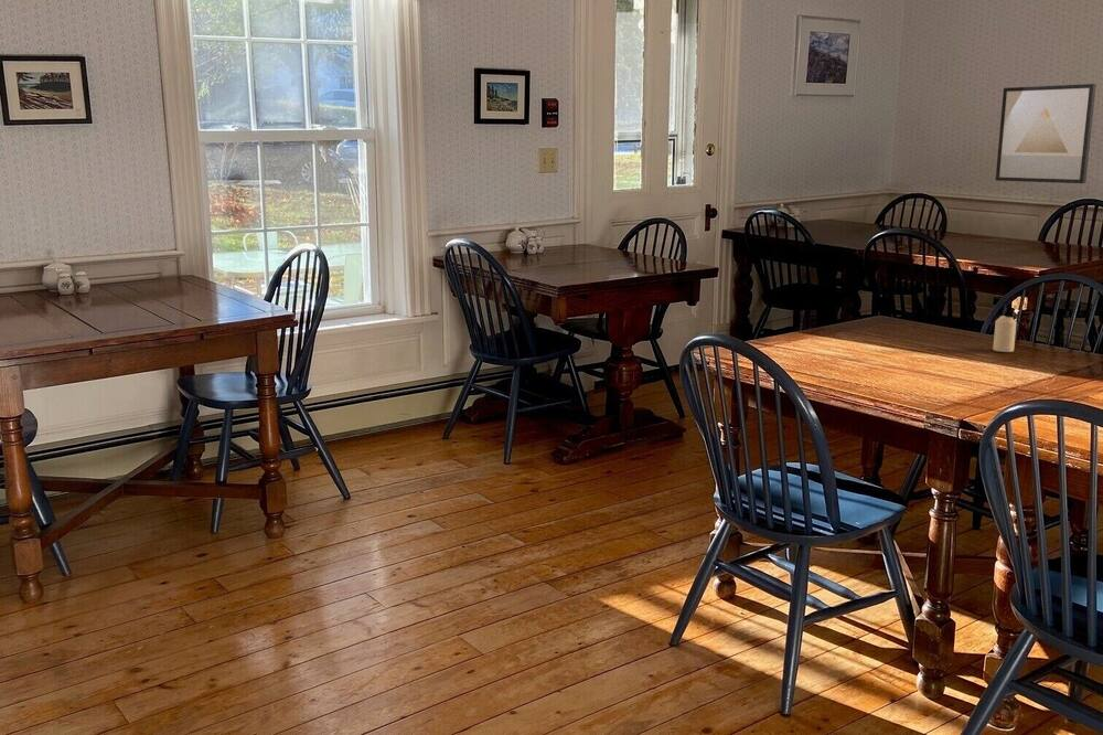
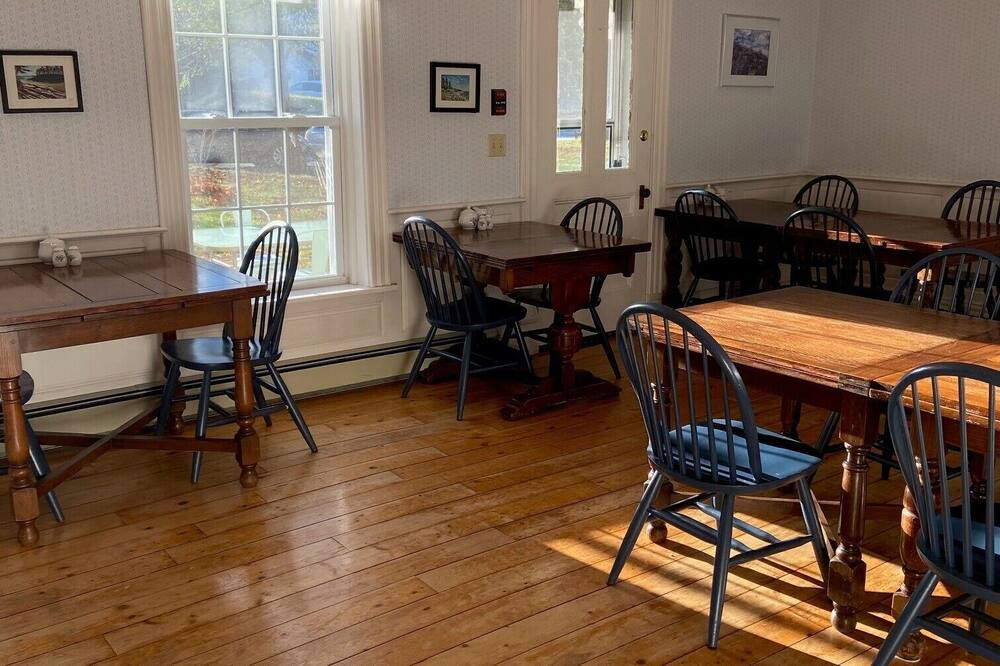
- candle (1005, 333)
- wall art (1043, 134)
